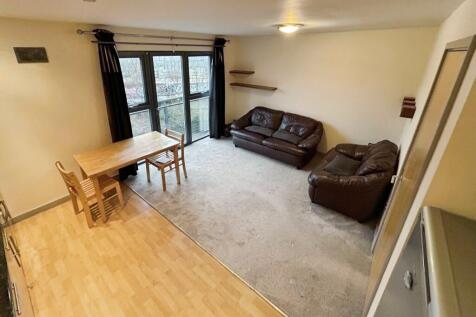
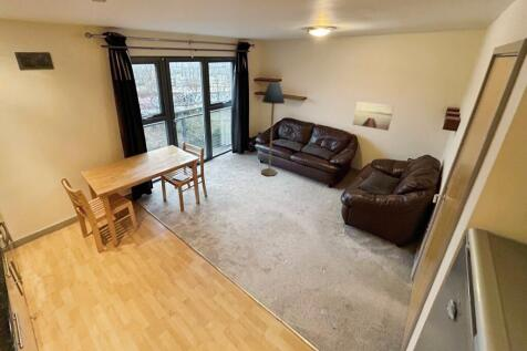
+ floor lamp (271, 131)
+ wall art (372, 115)
